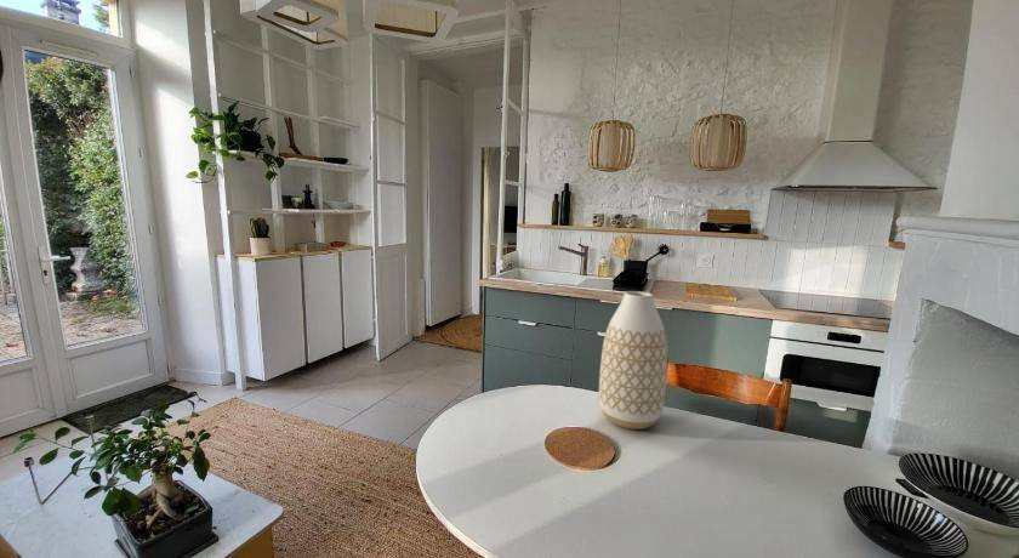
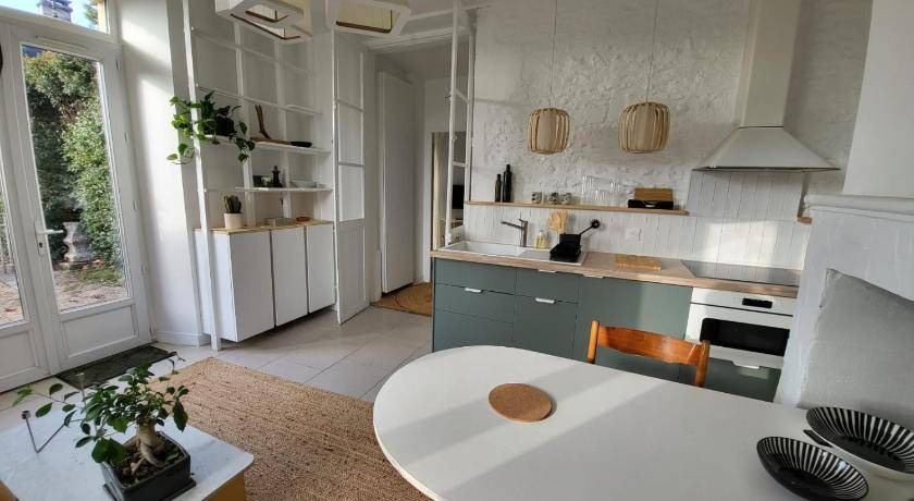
- vase (633, 358)
